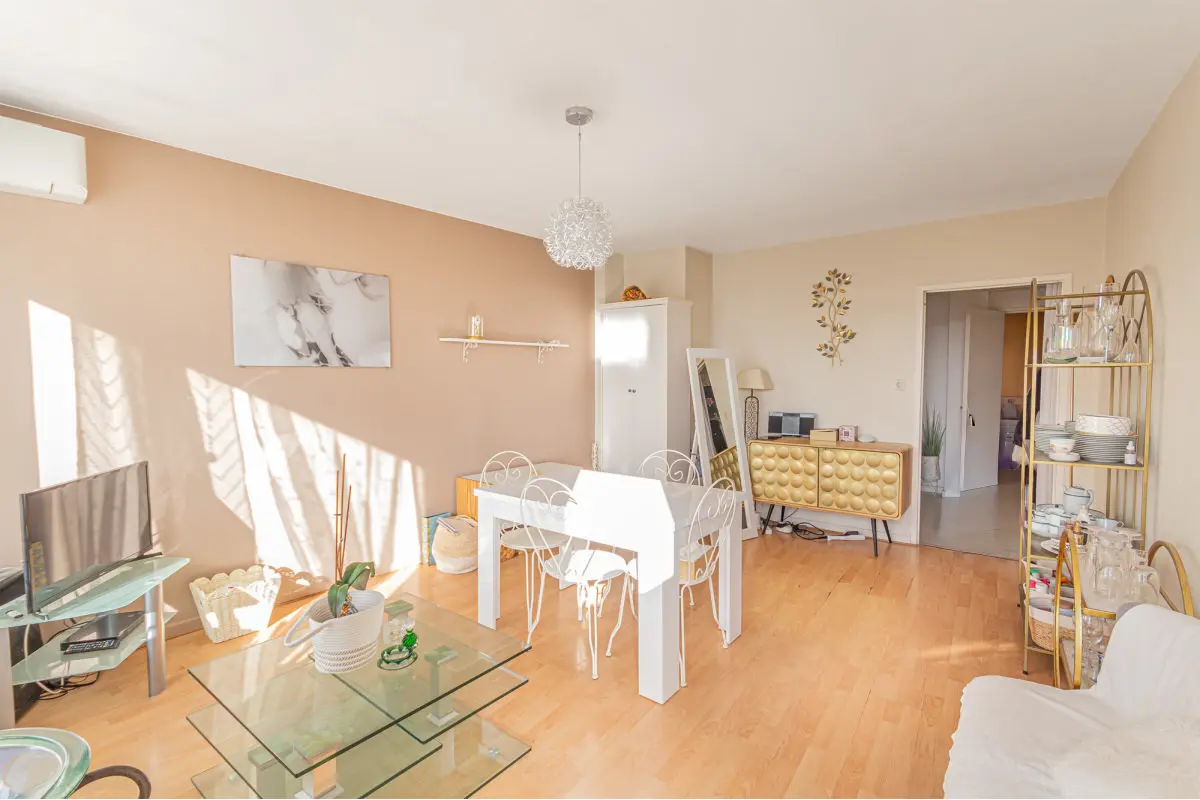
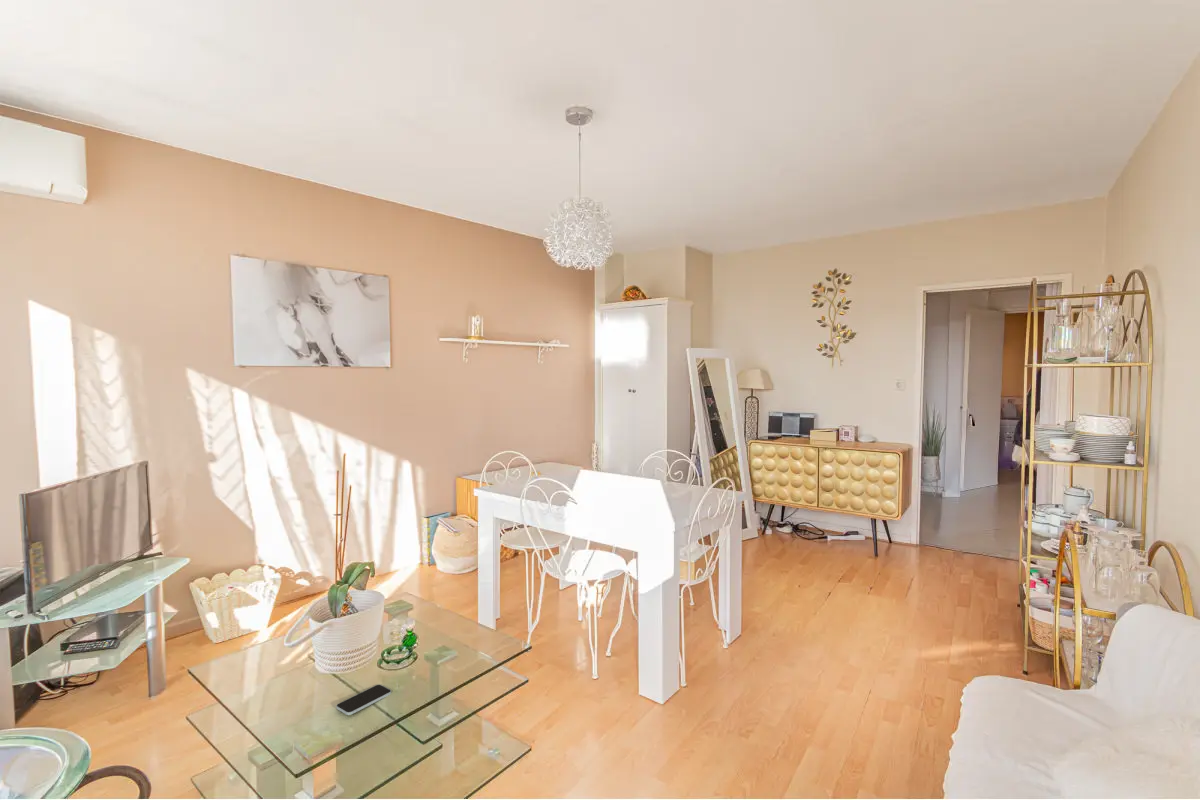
+ smartphone (364, 699)
